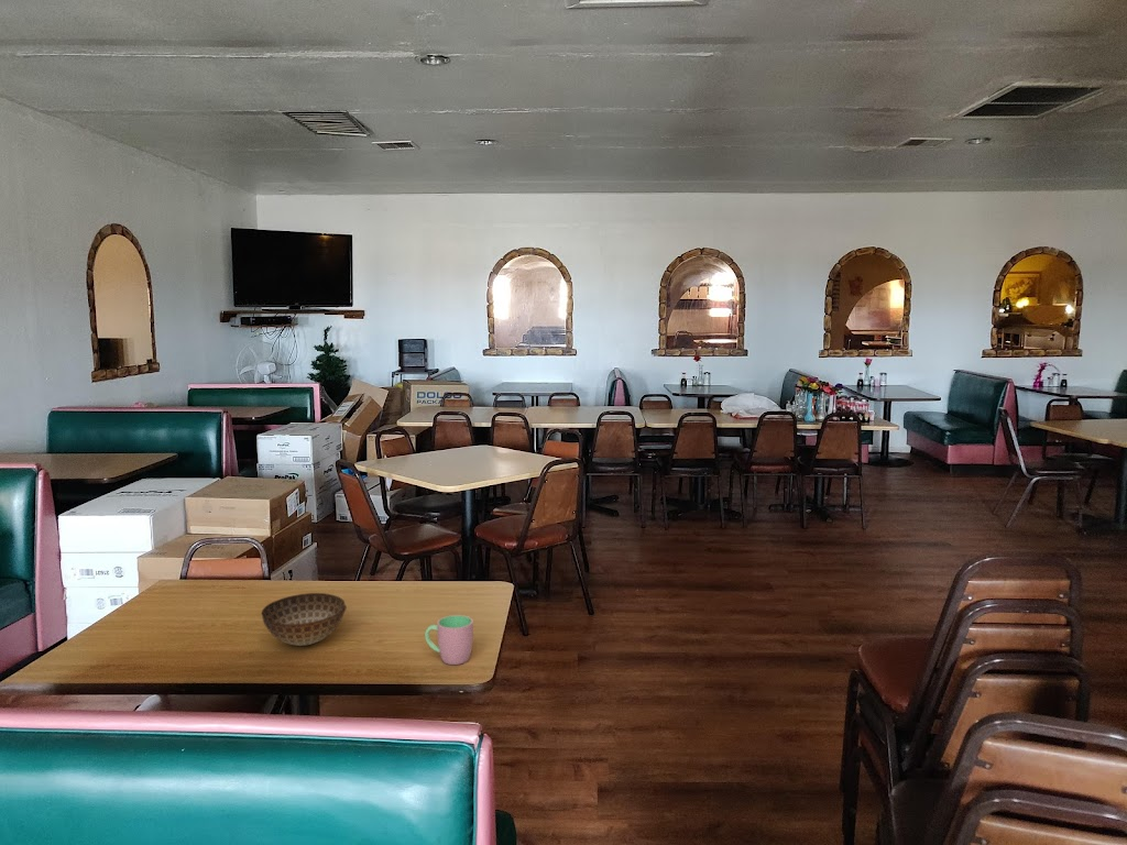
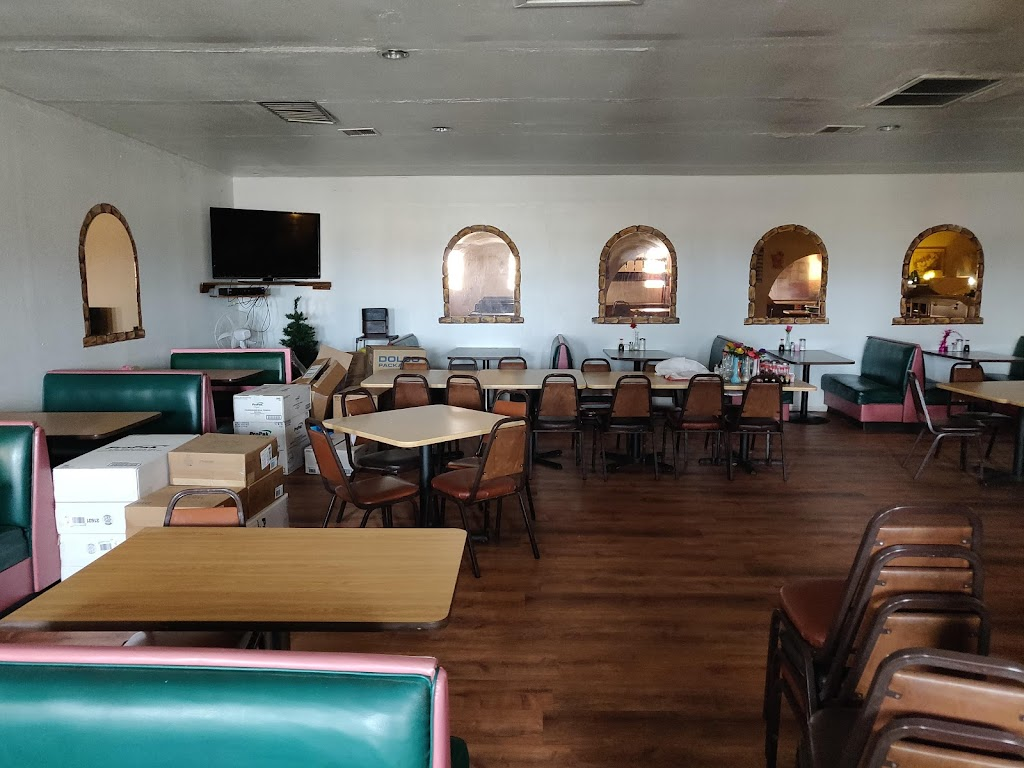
- cup (449, 639)
- bowl (304, 624)
